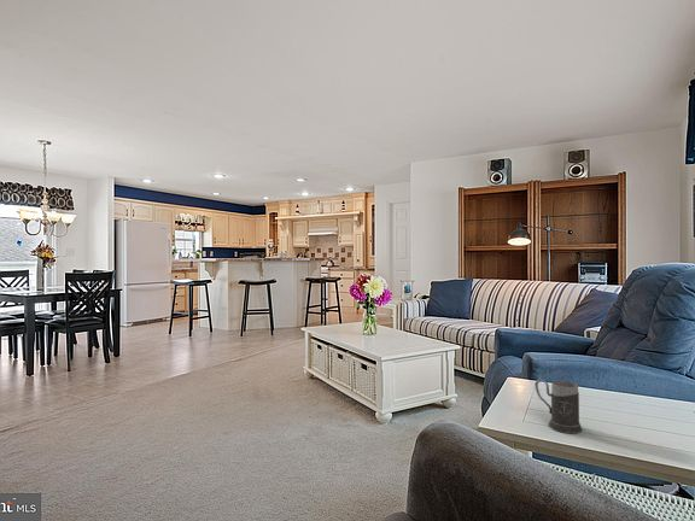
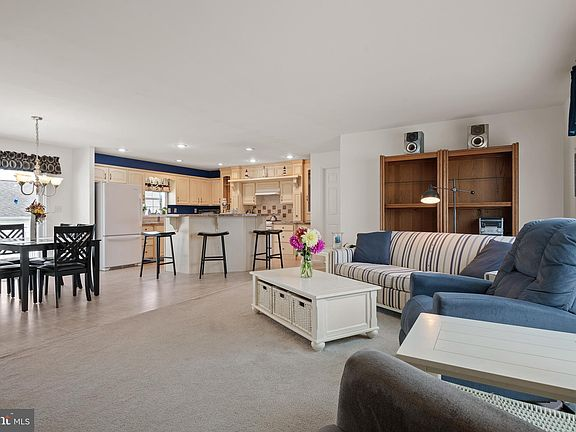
- mug (557, 403)
